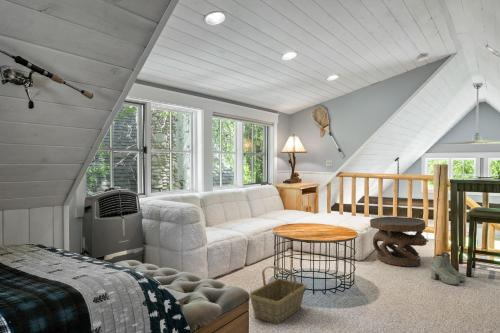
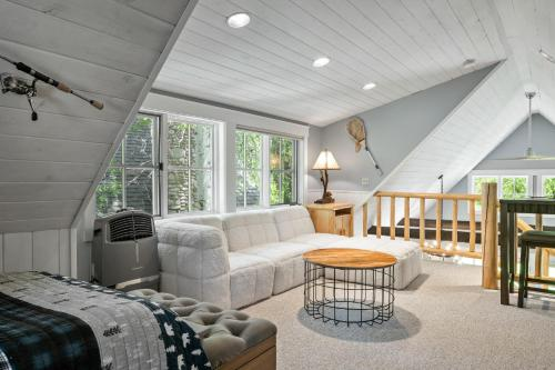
- carved stool (398, 240)
- boots (447, 267)
- basket (278, 290)
